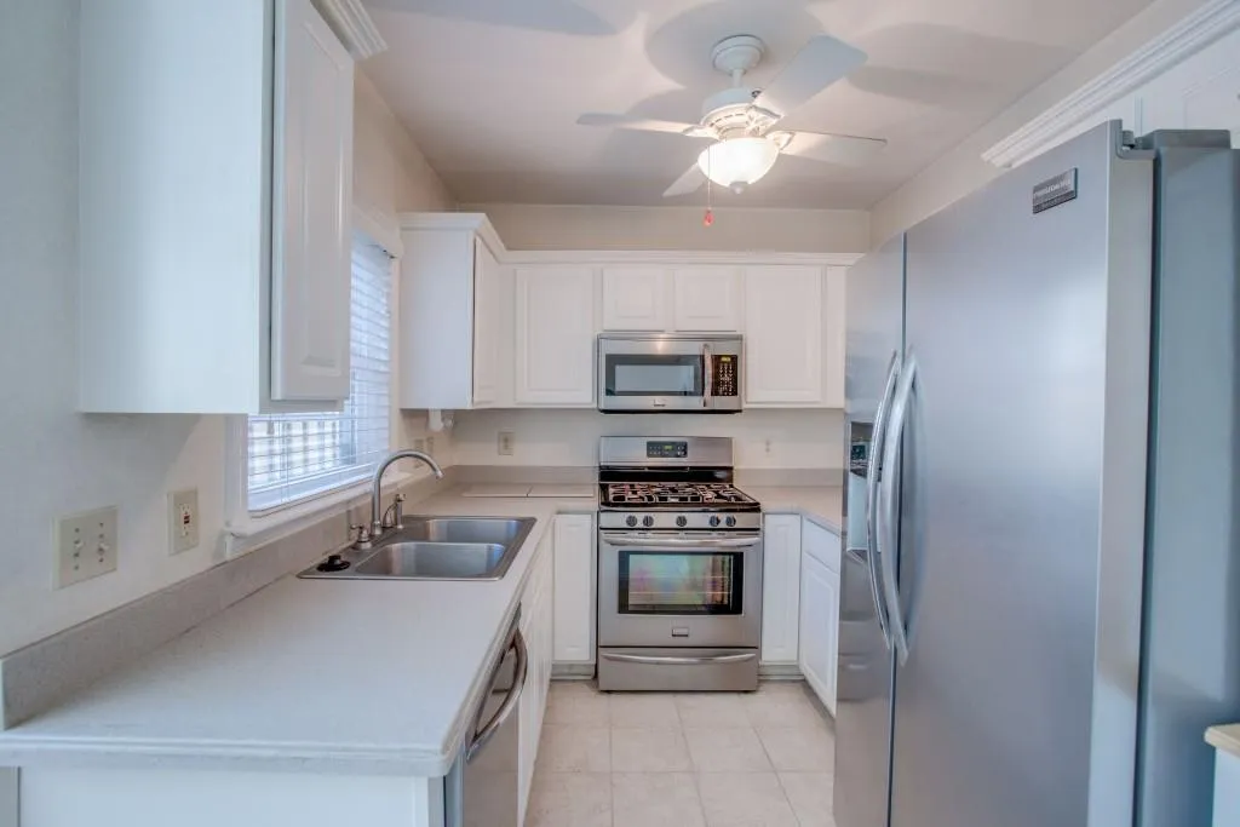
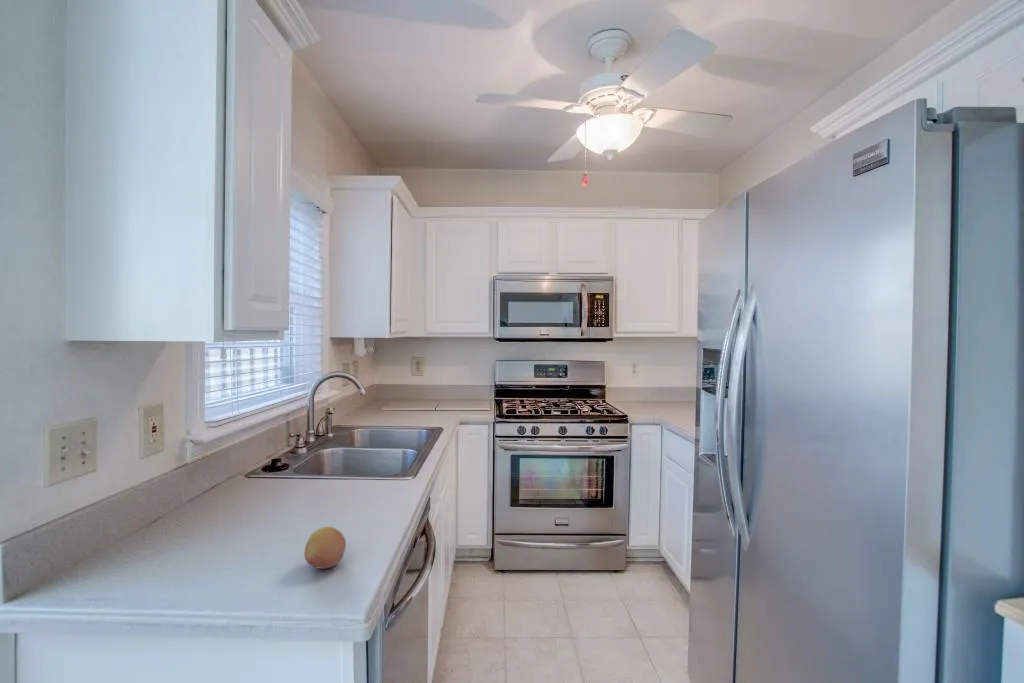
+ fruit (326, 546)
